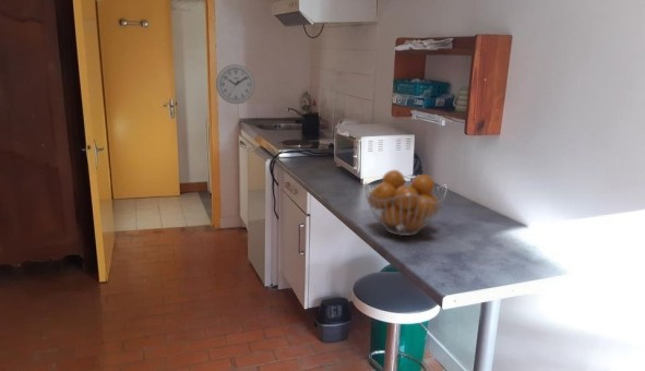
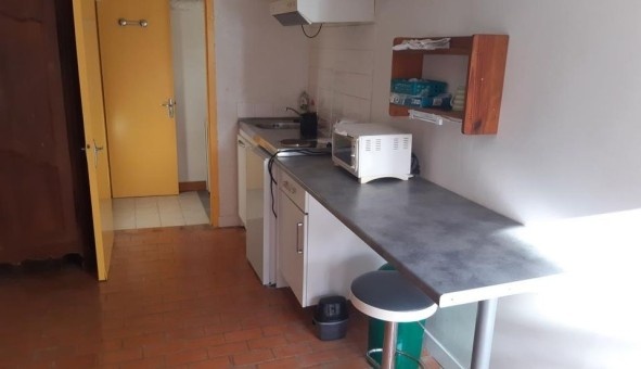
- wall clock (236, 84)
- fruit basket (404, 201)
